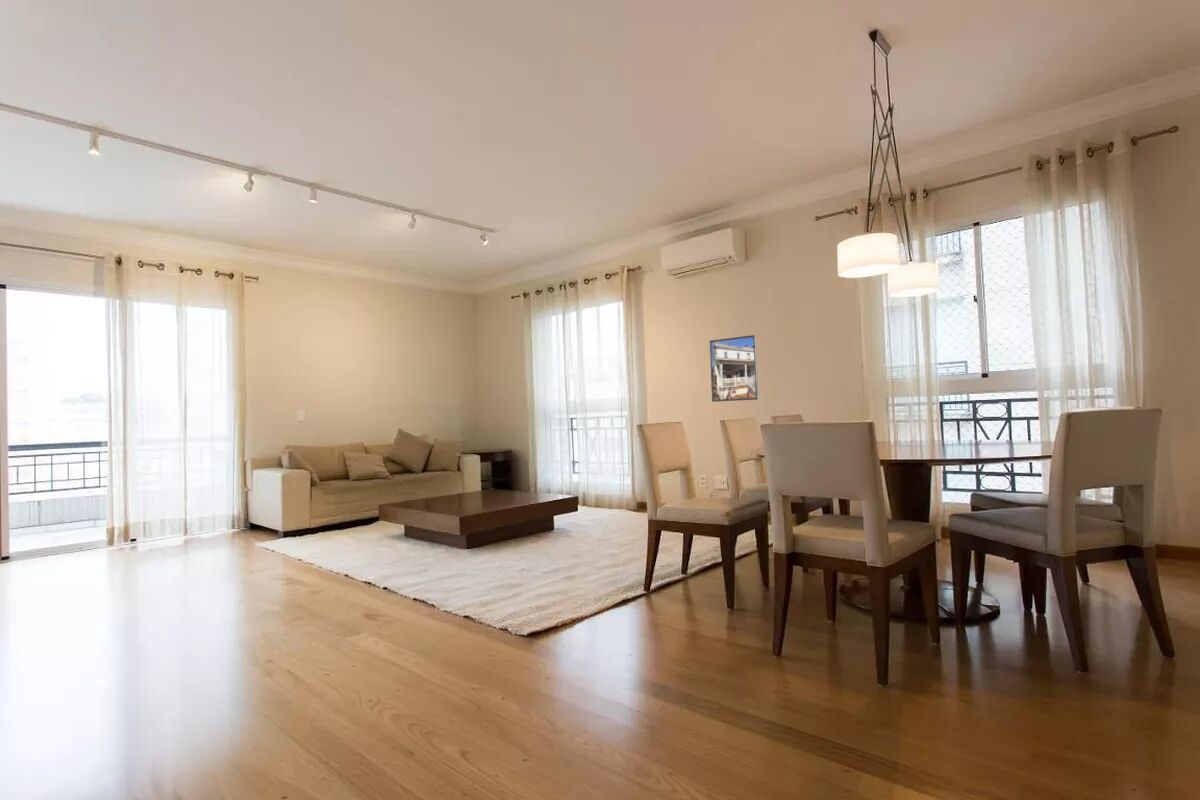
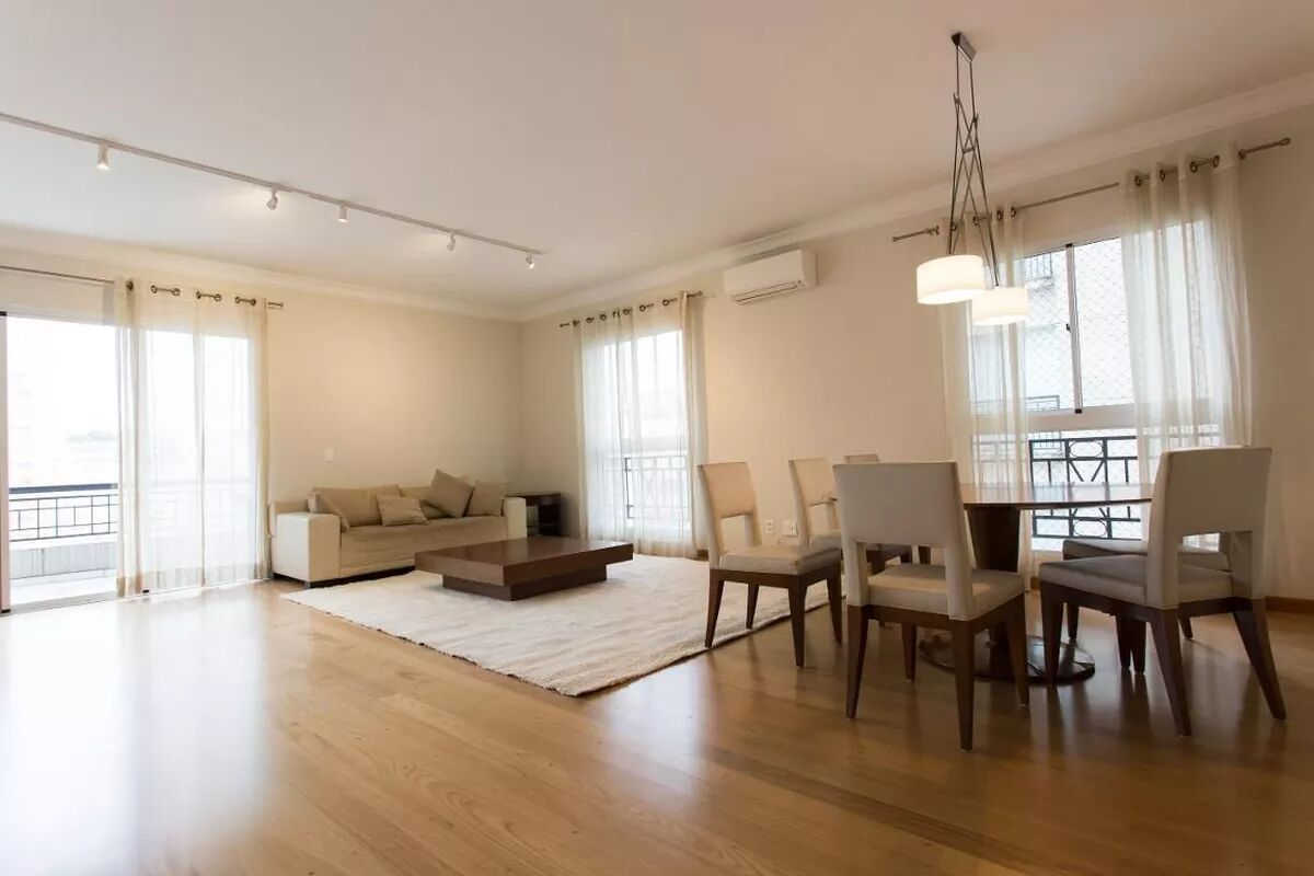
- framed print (733, 369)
